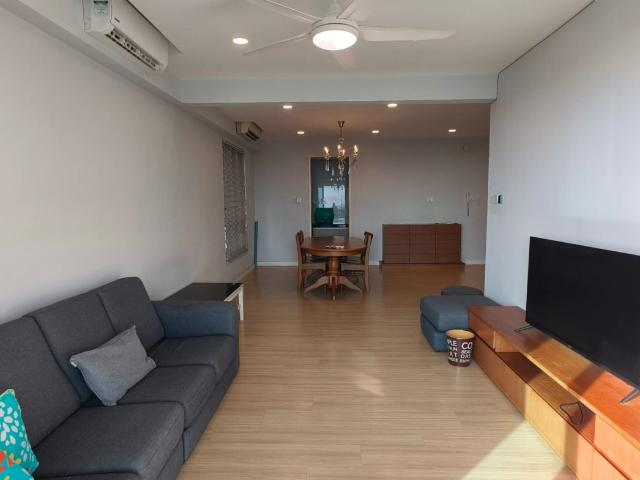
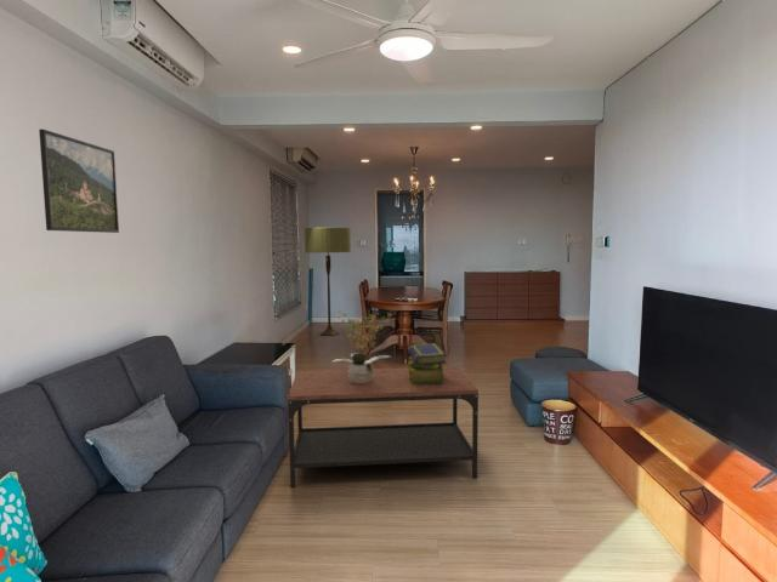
+ potted plant (363, 346)
+ coffee table (381, 426)
+ stack of books (426, 363)
+ floor lamp (328, 280)
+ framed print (83, 187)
